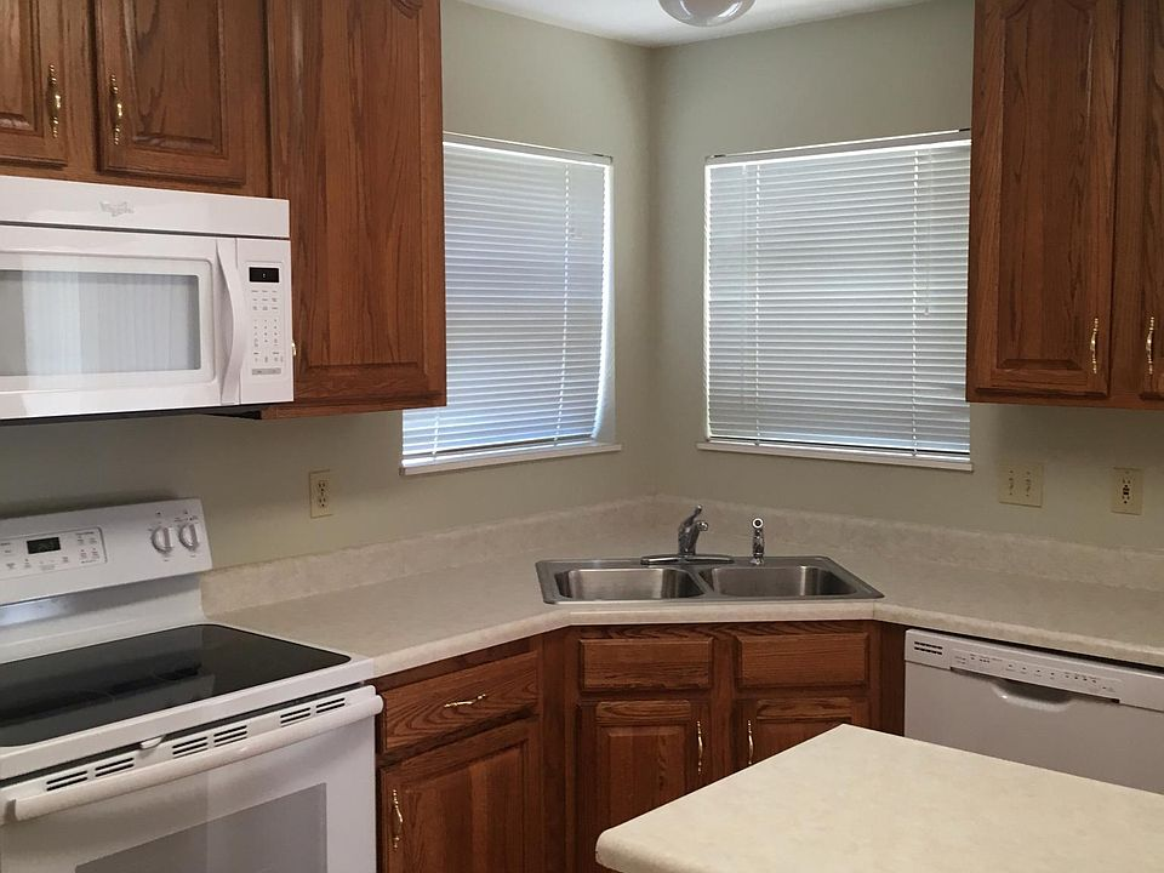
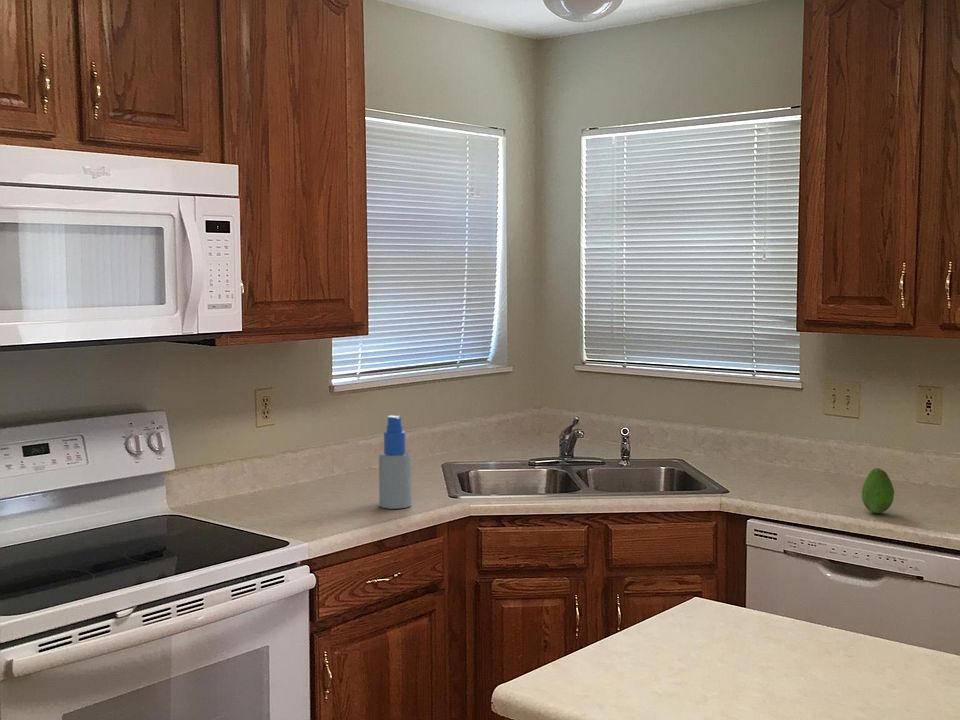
+ spray bottle (394, 460)
+ fruit (877, 490)
